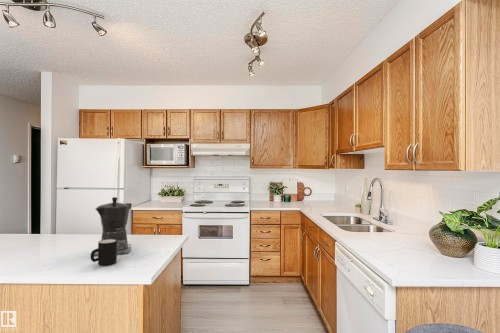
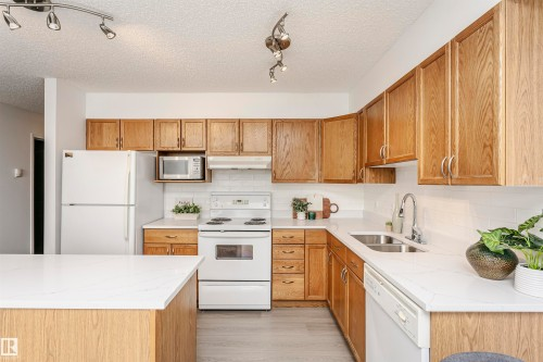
- mug (103, 253)
- coffee maker (114, 223)
